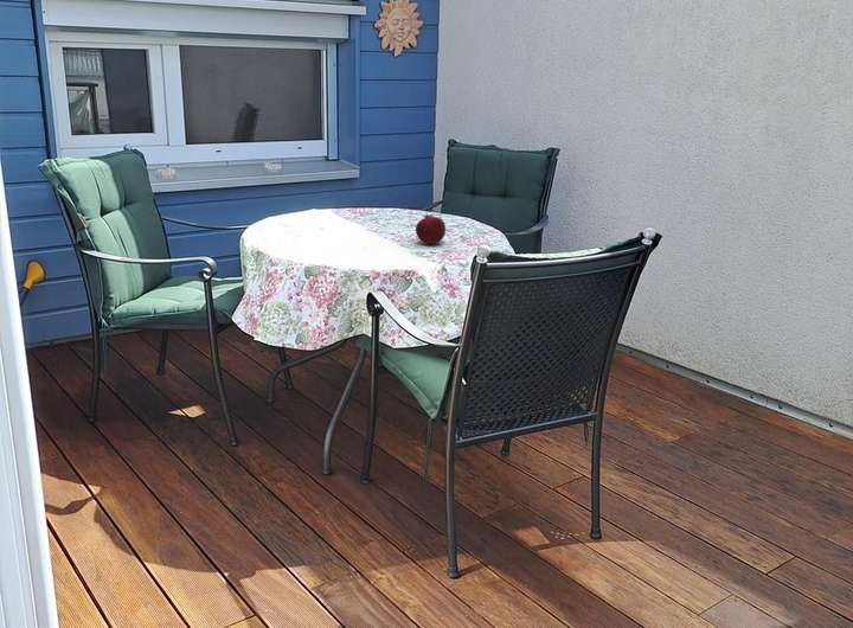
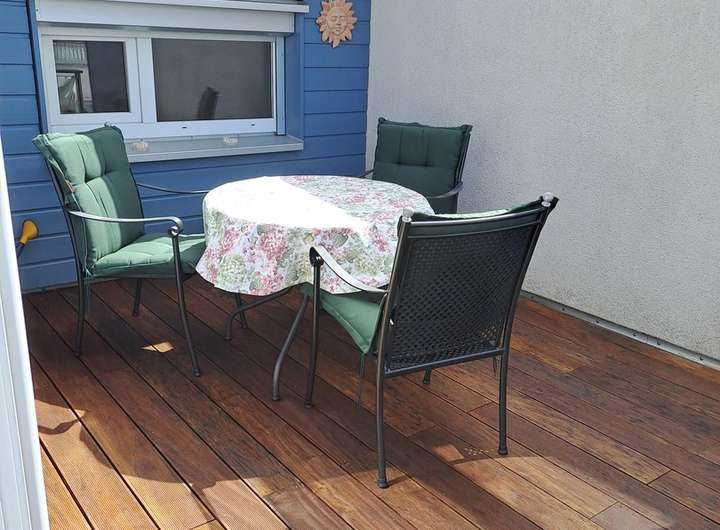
- fruit (430, 229)
